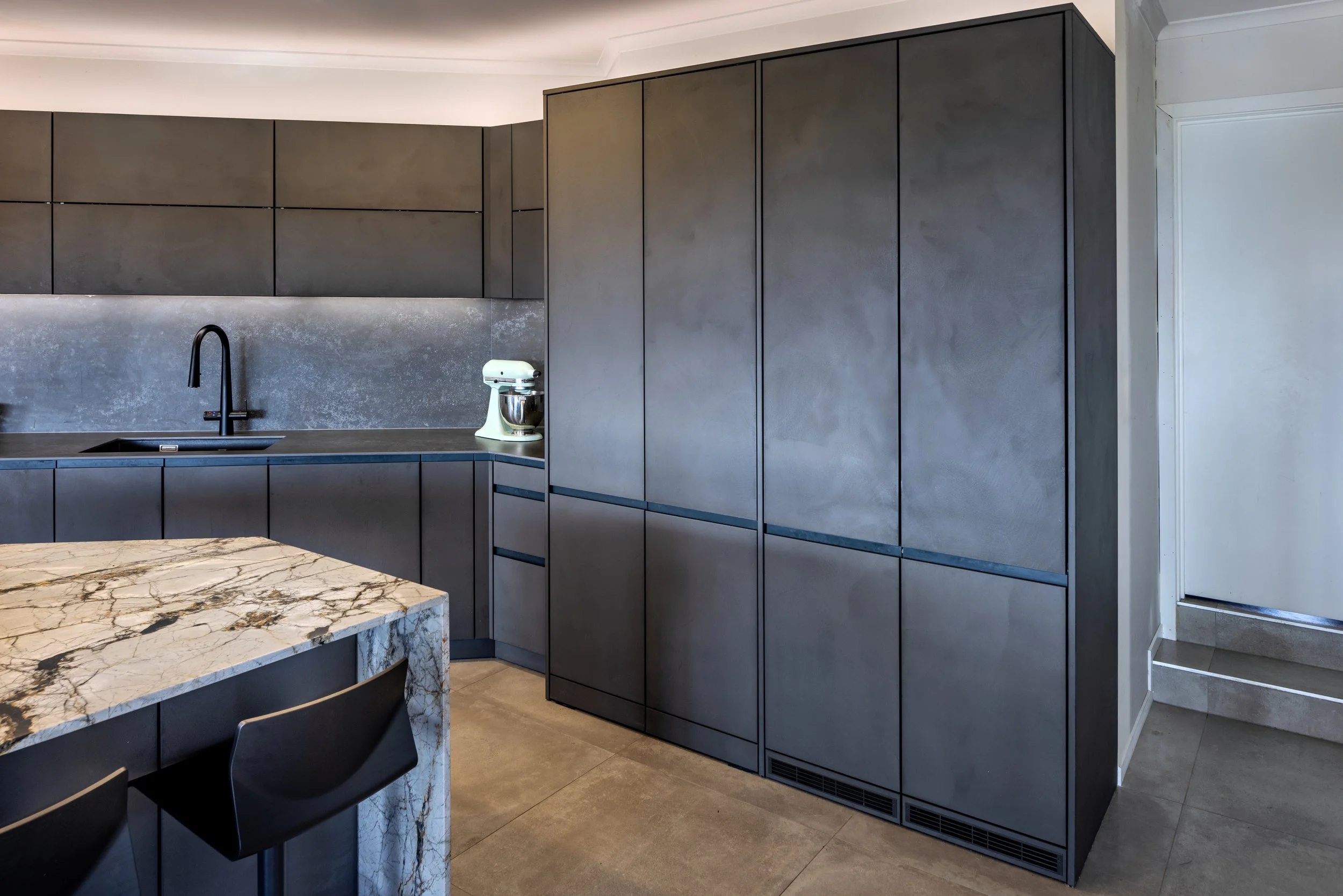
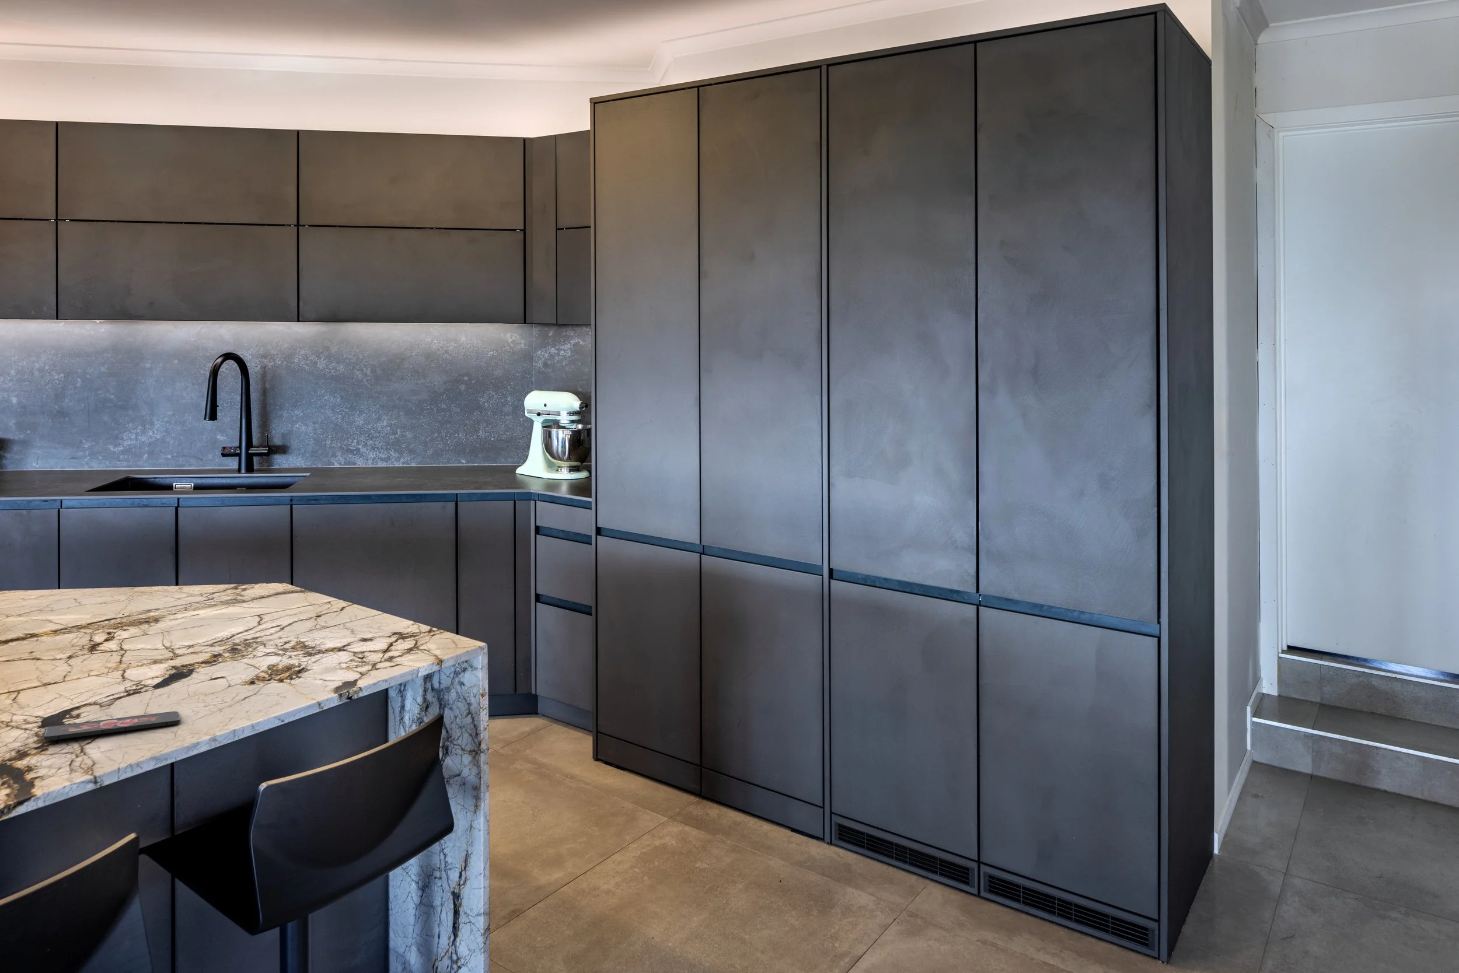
+ smartphone (114, 725)
